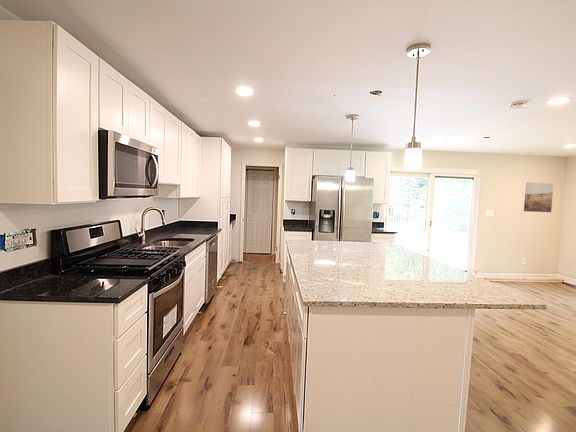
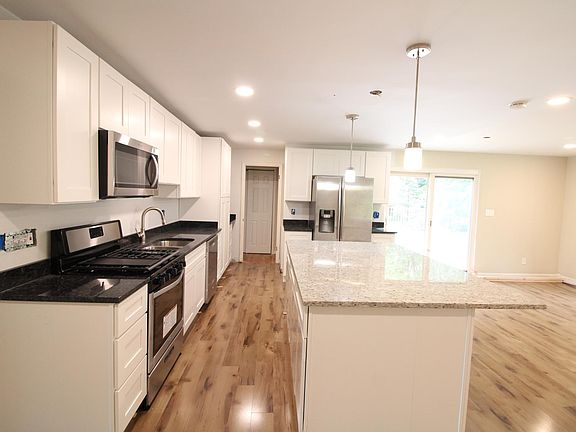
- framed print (537, 197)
